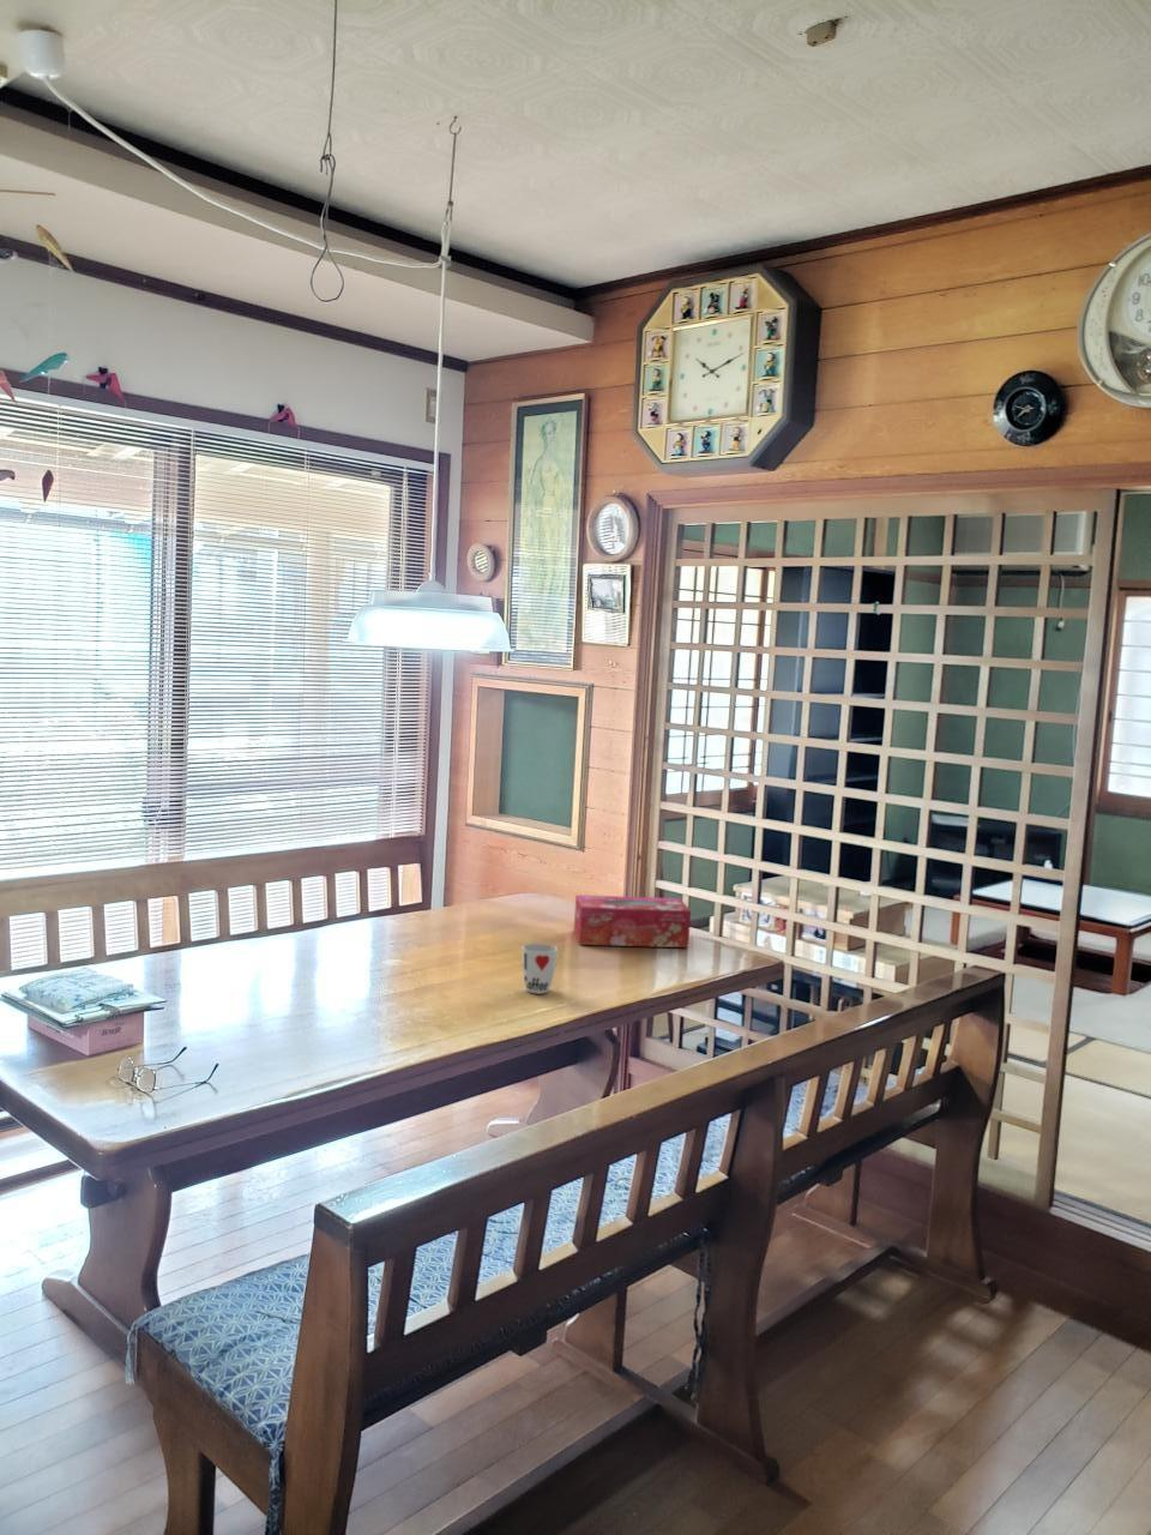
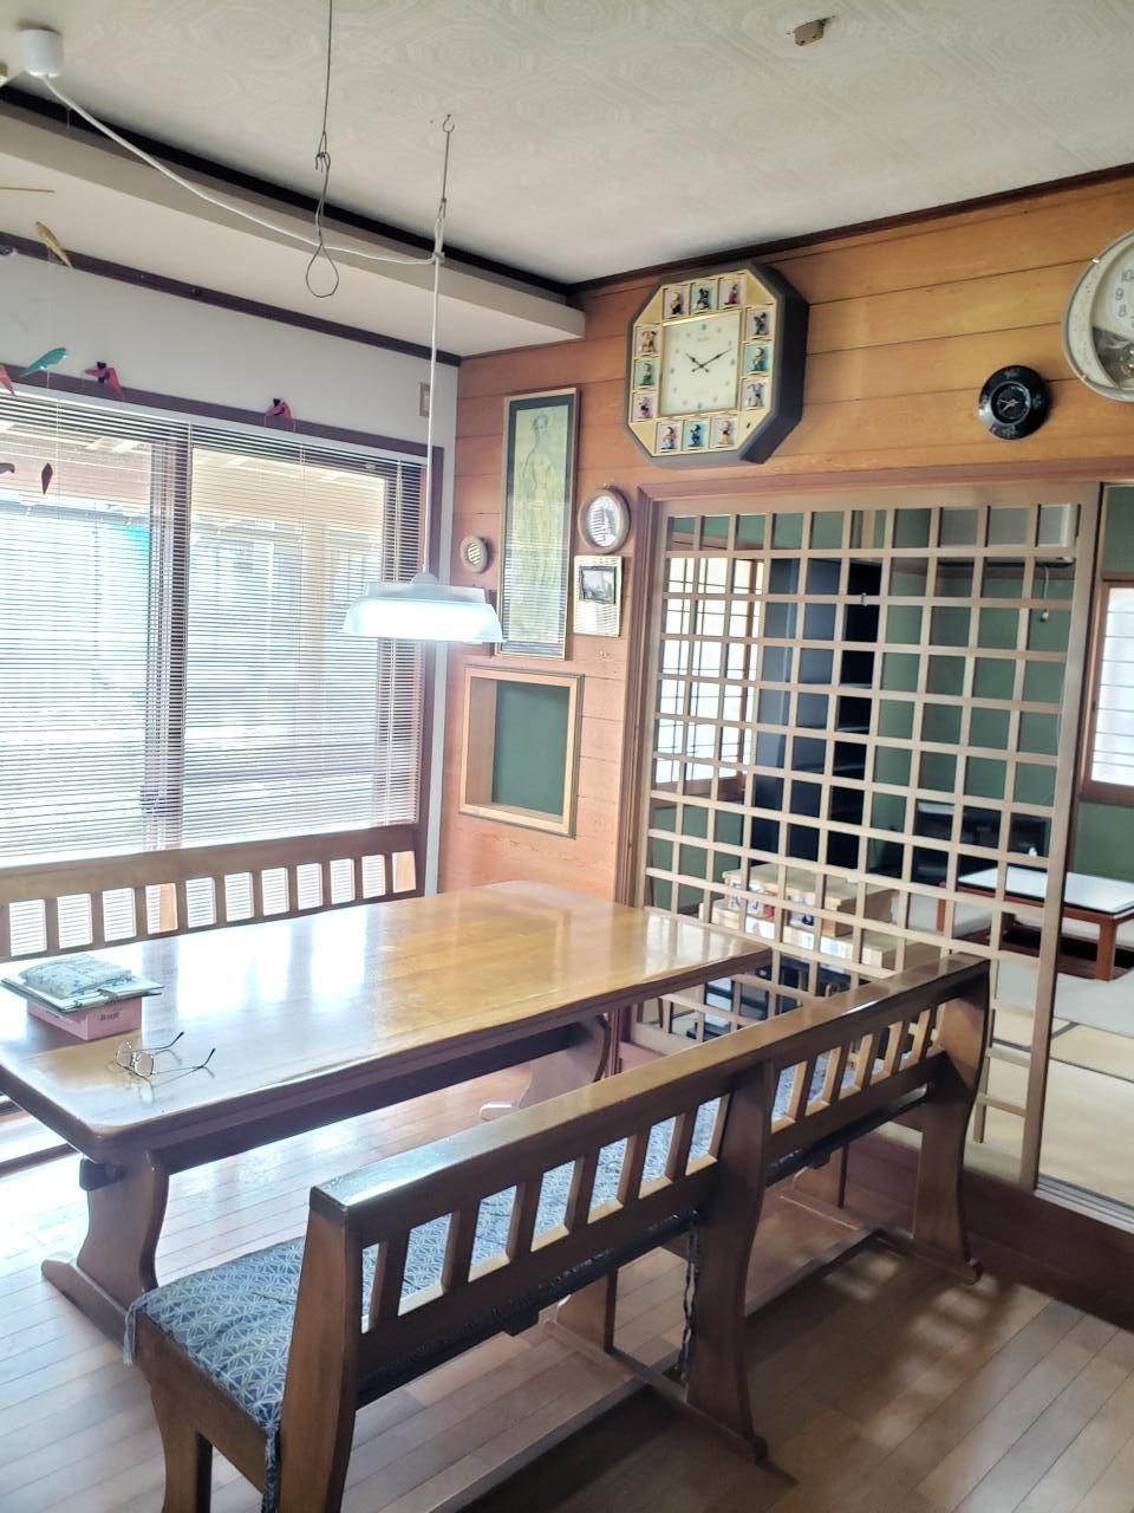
- tissue box (631, 920)
- cup (538, 968)
